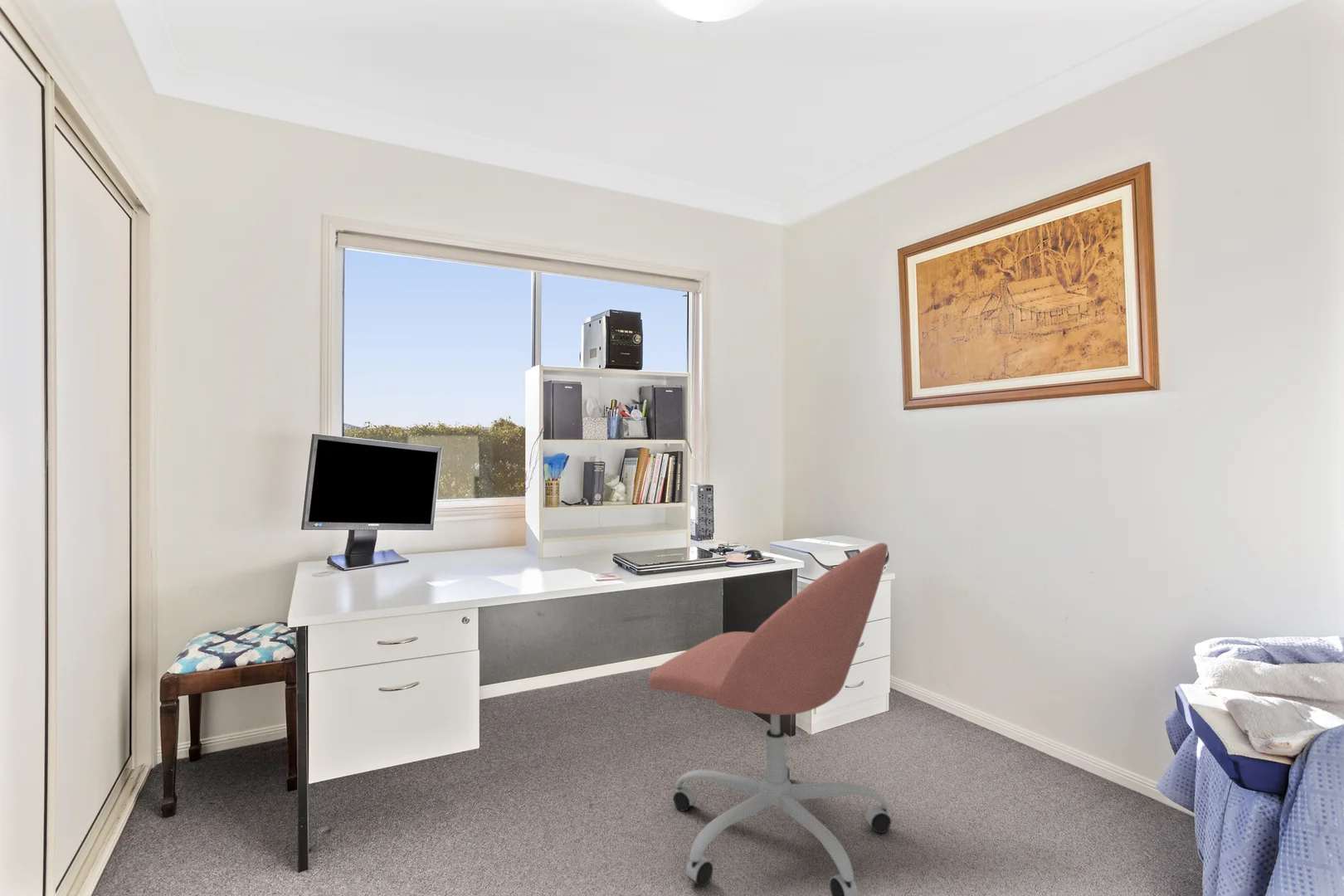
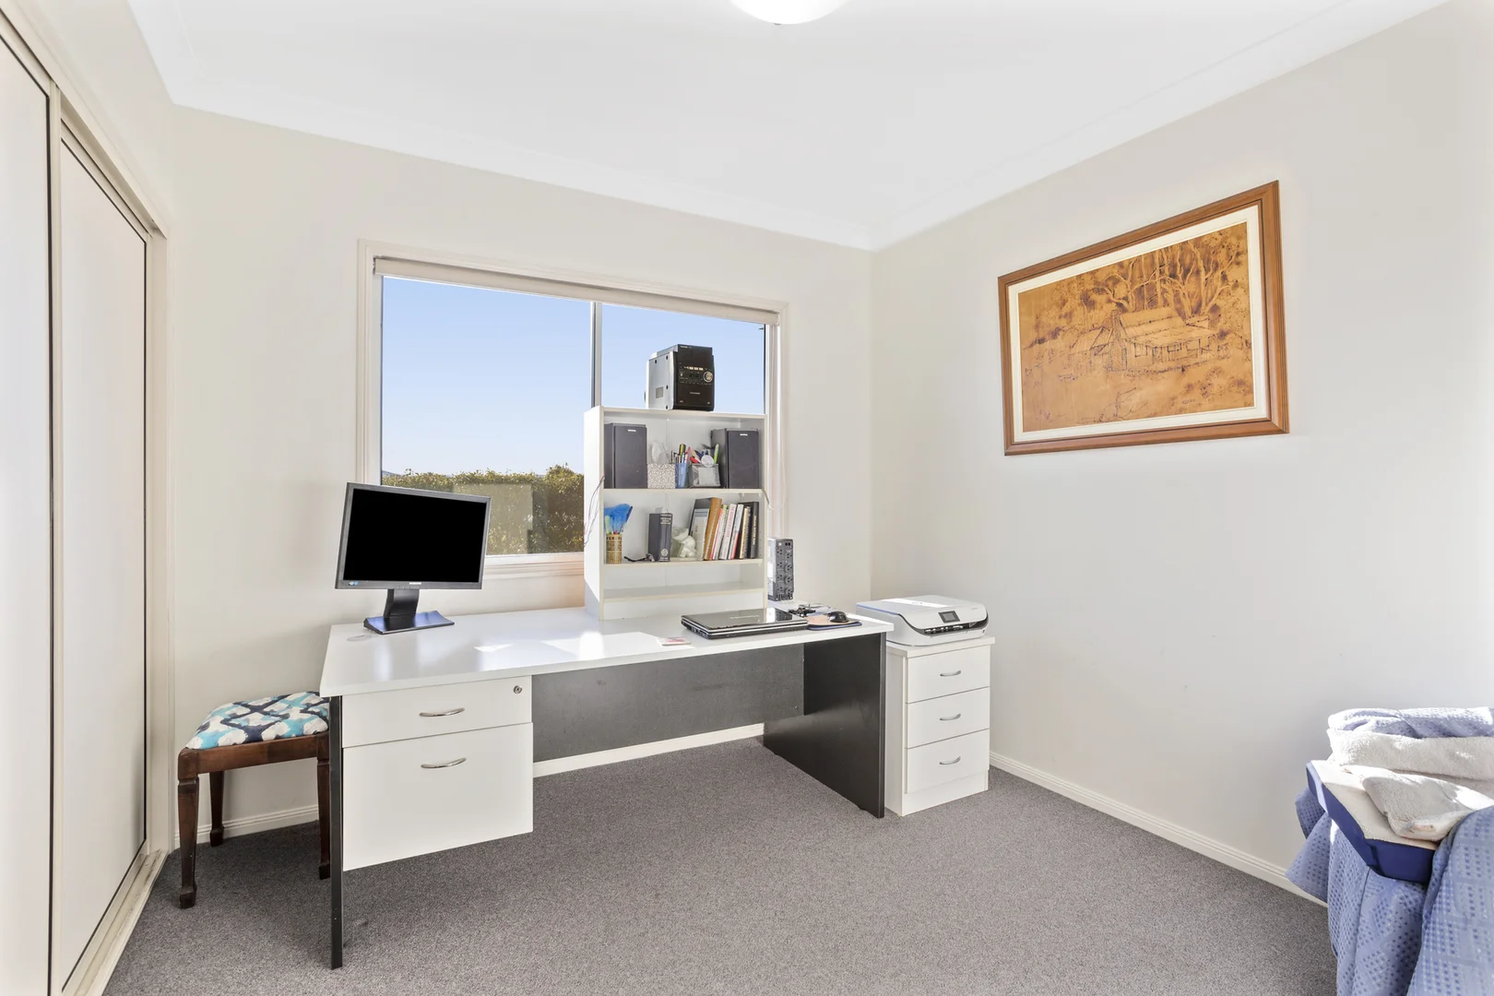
- office chair (768, 685)
